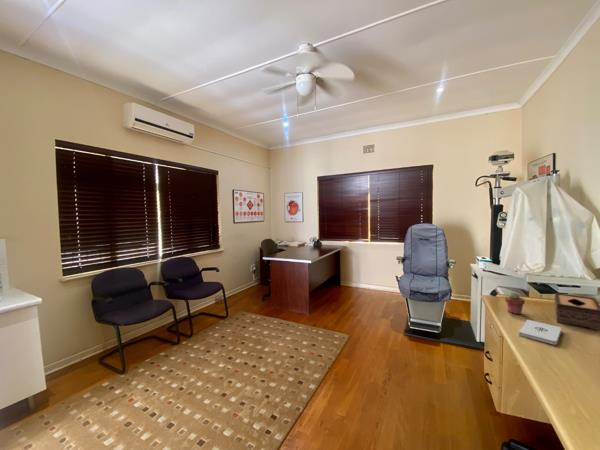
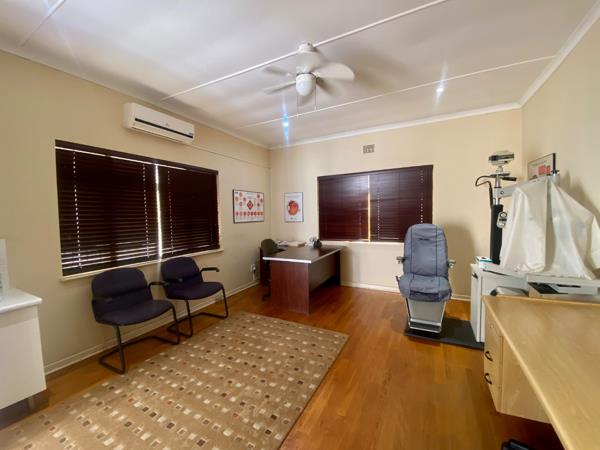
- notepad (540, 331)
- potted succulent (514, 302)
- tissue box (576, 309)
